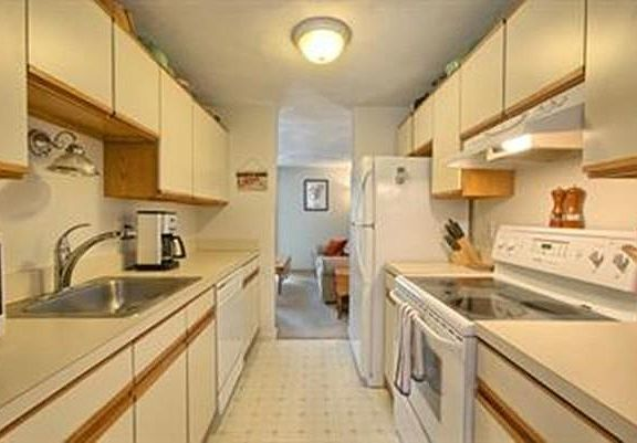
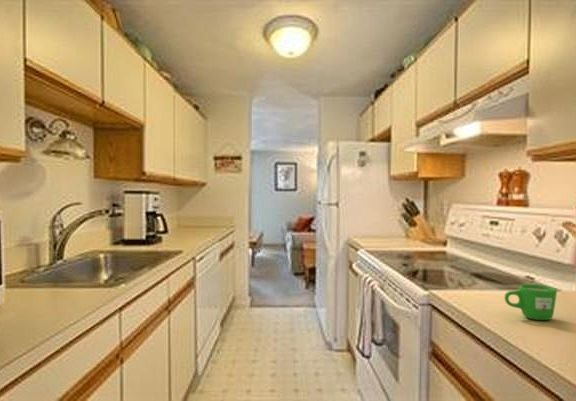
+ mug (529, 302)
